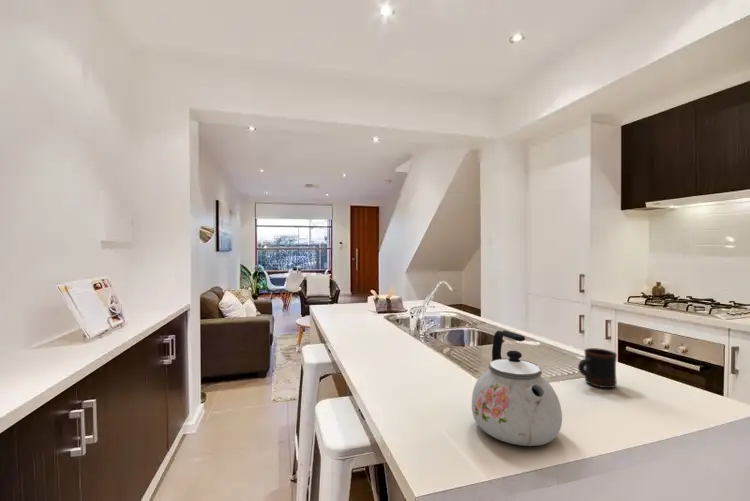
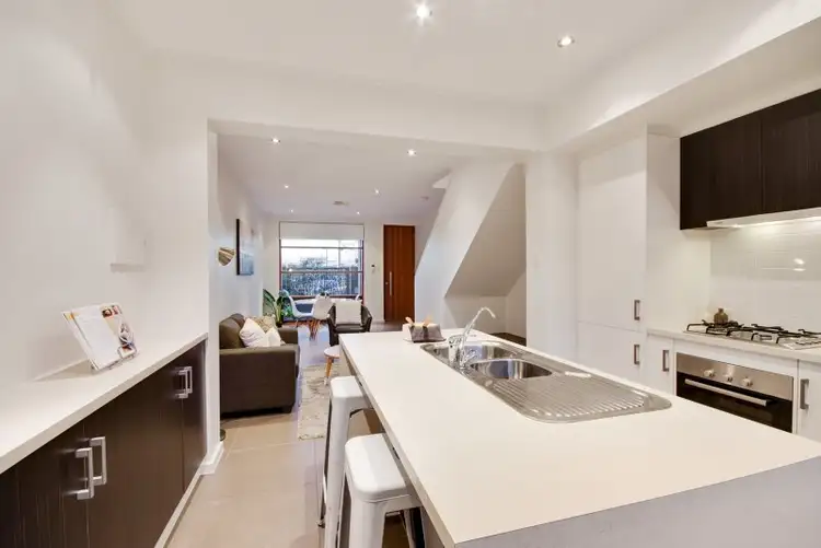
- mug (595, 368)
- kettle (515, 382)
